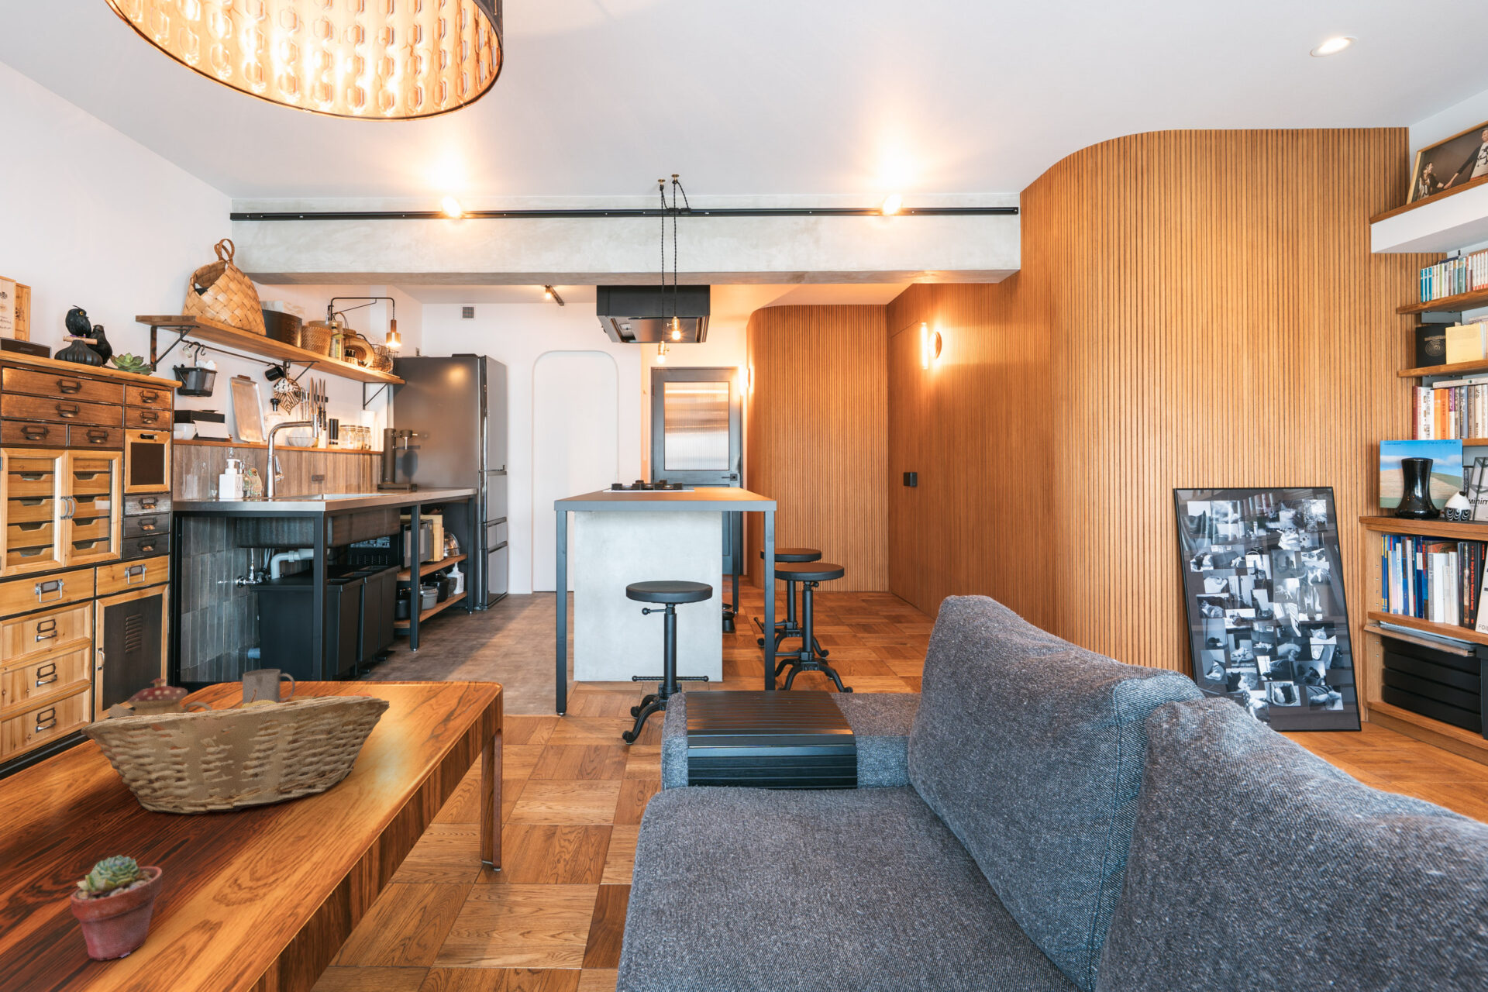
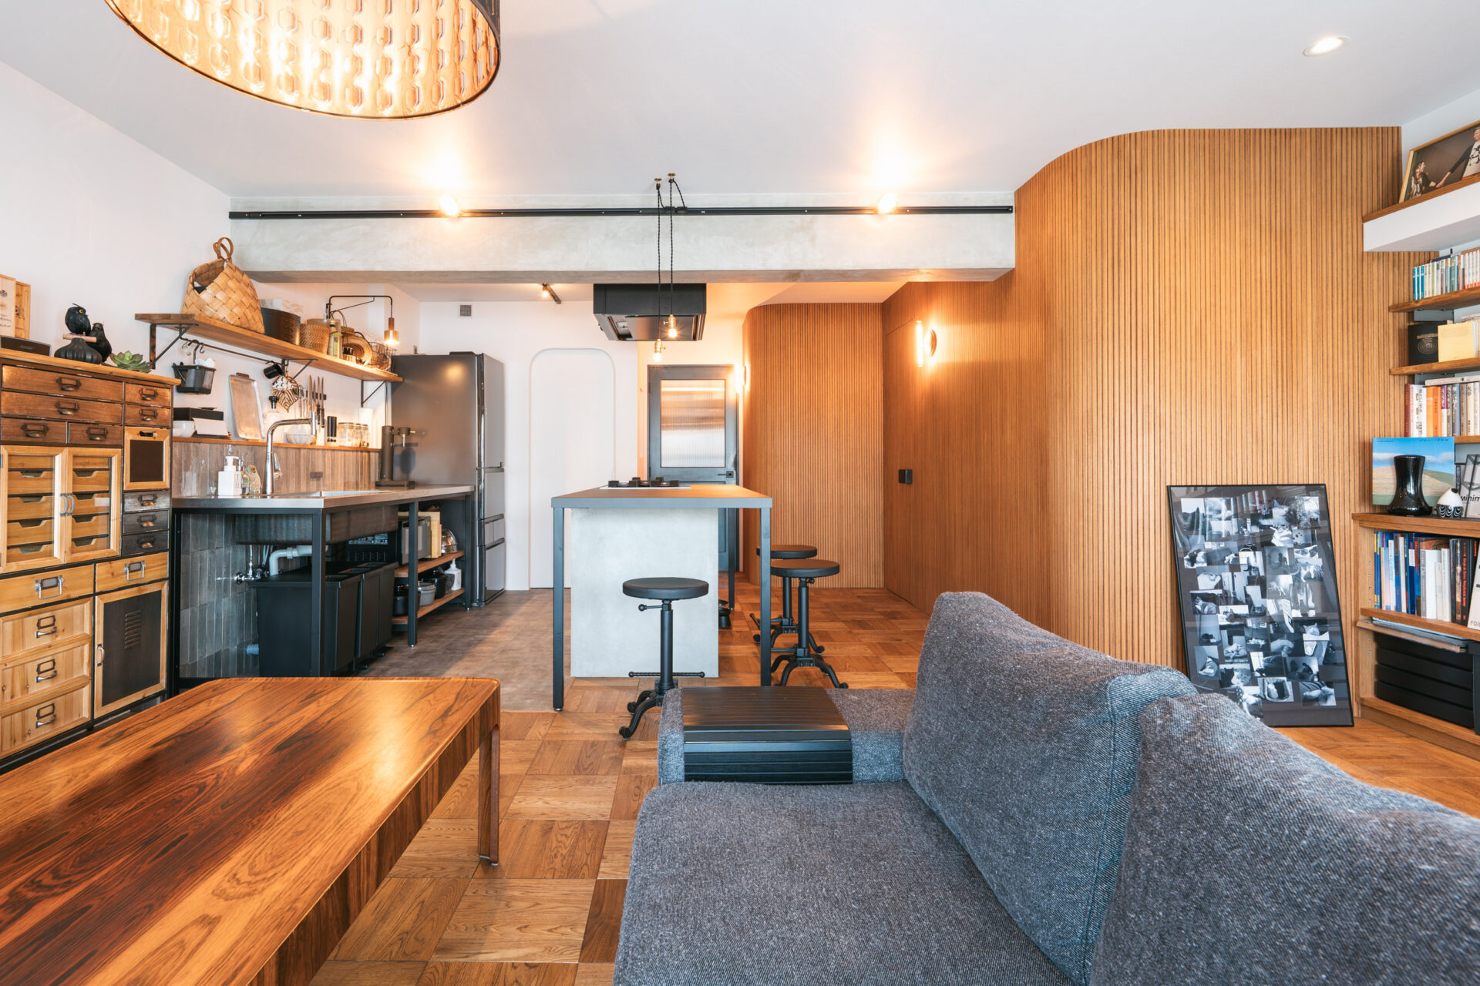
- teapot (162, 711)
- mug (269, 689)
- potted succulent (117, 901)
- fruit basket (249, 735)
